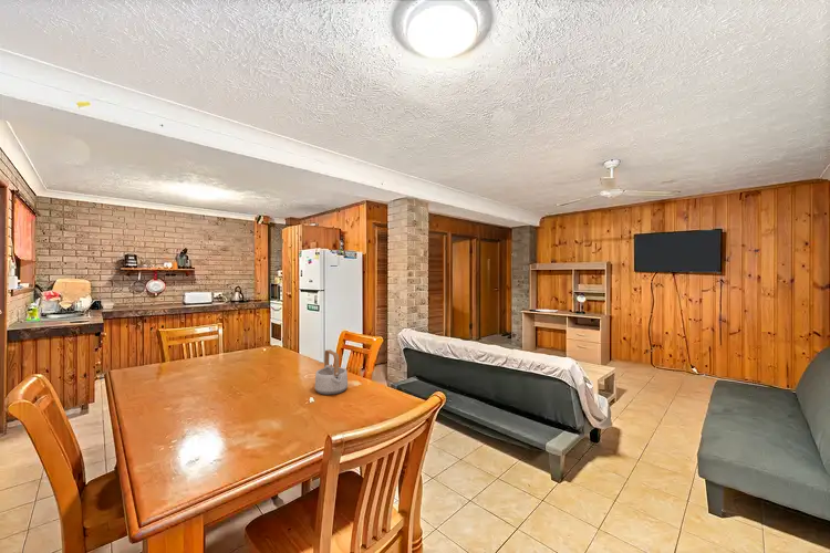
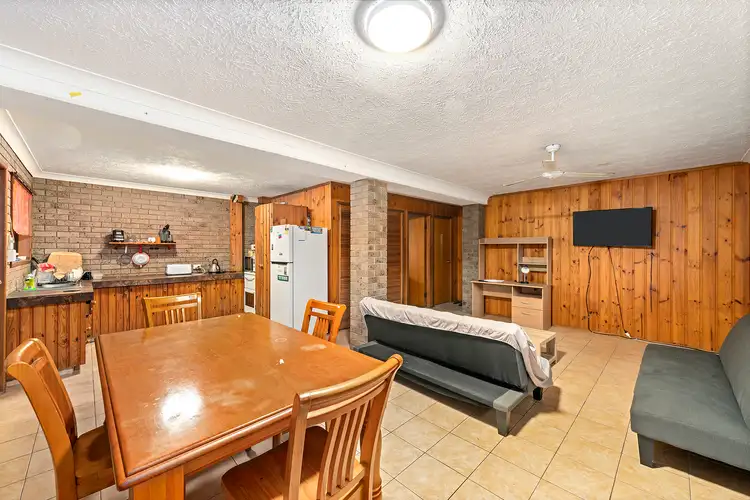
- teapot (332, 371)
